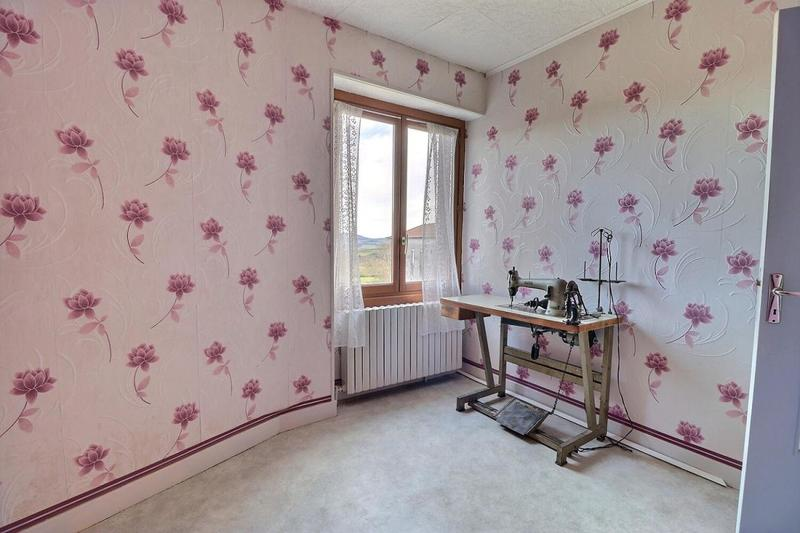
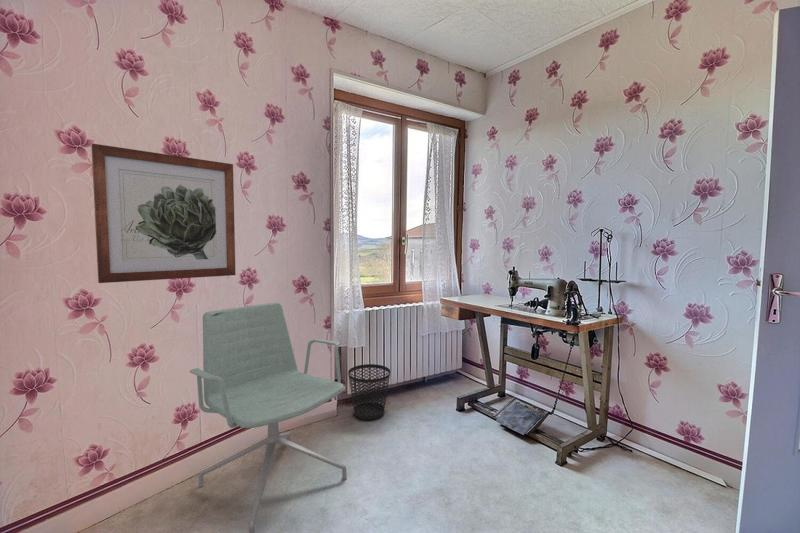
+ office chair (271, 398)
+ wastebasket (369, 391)
+ wall art (172, 217)
